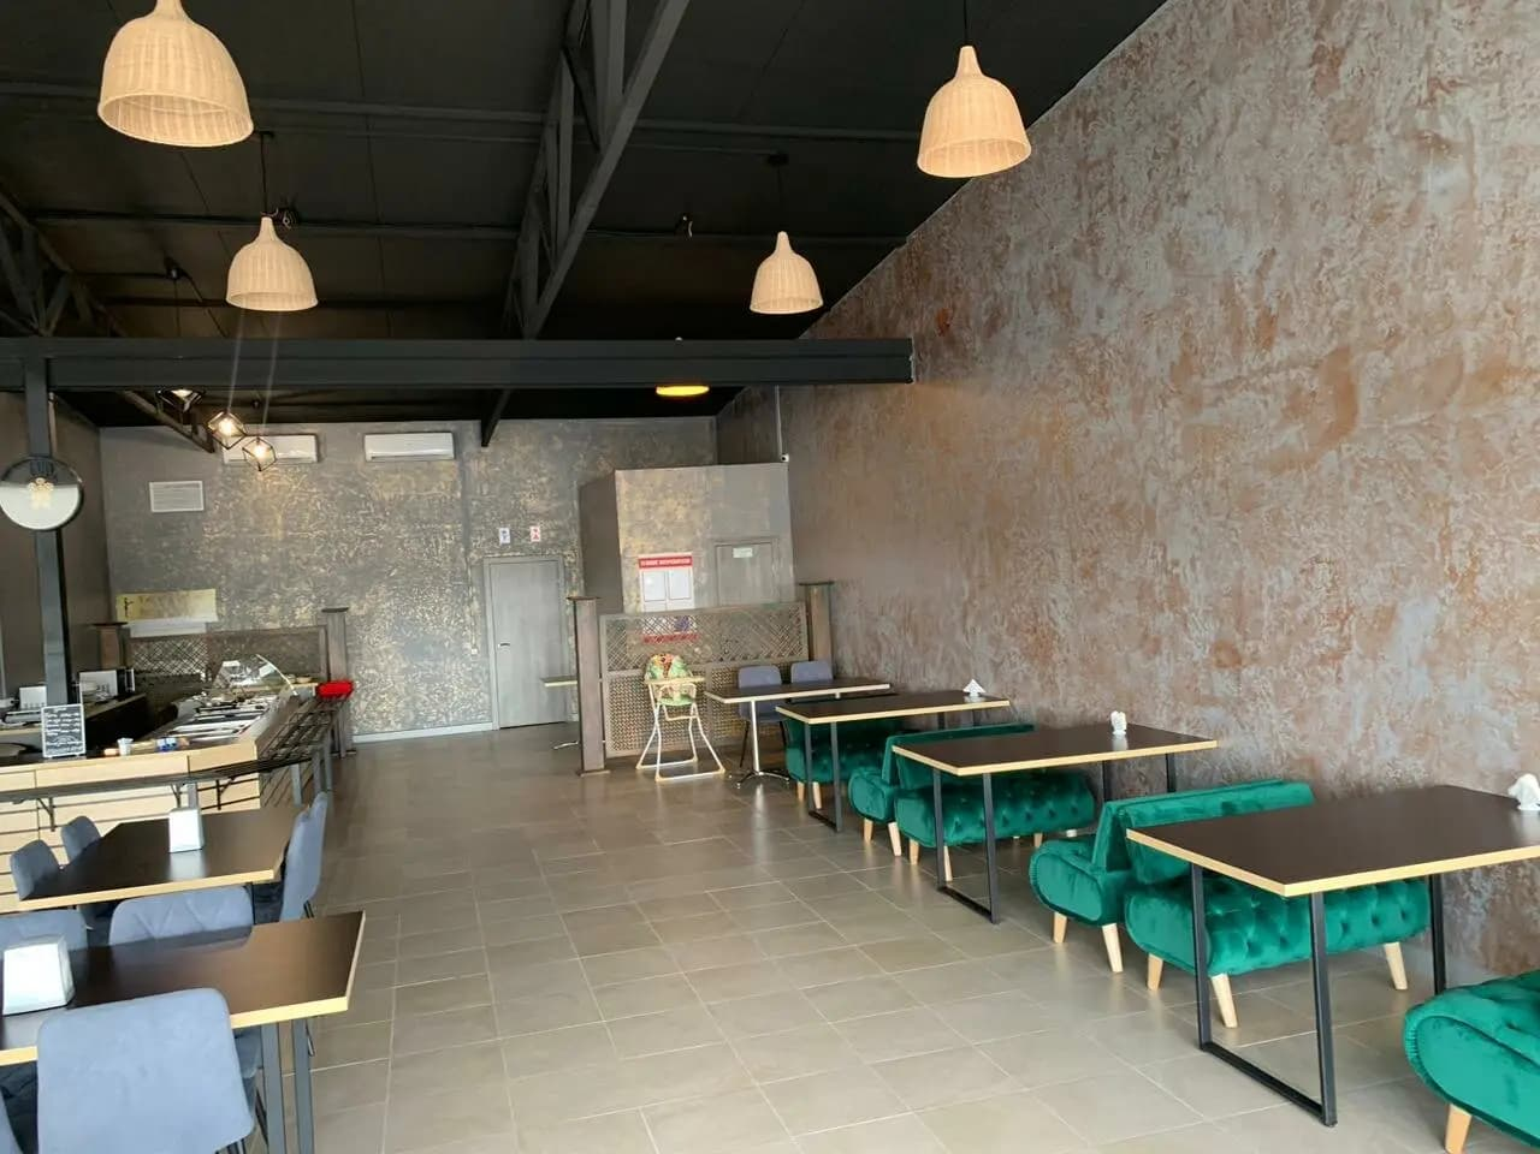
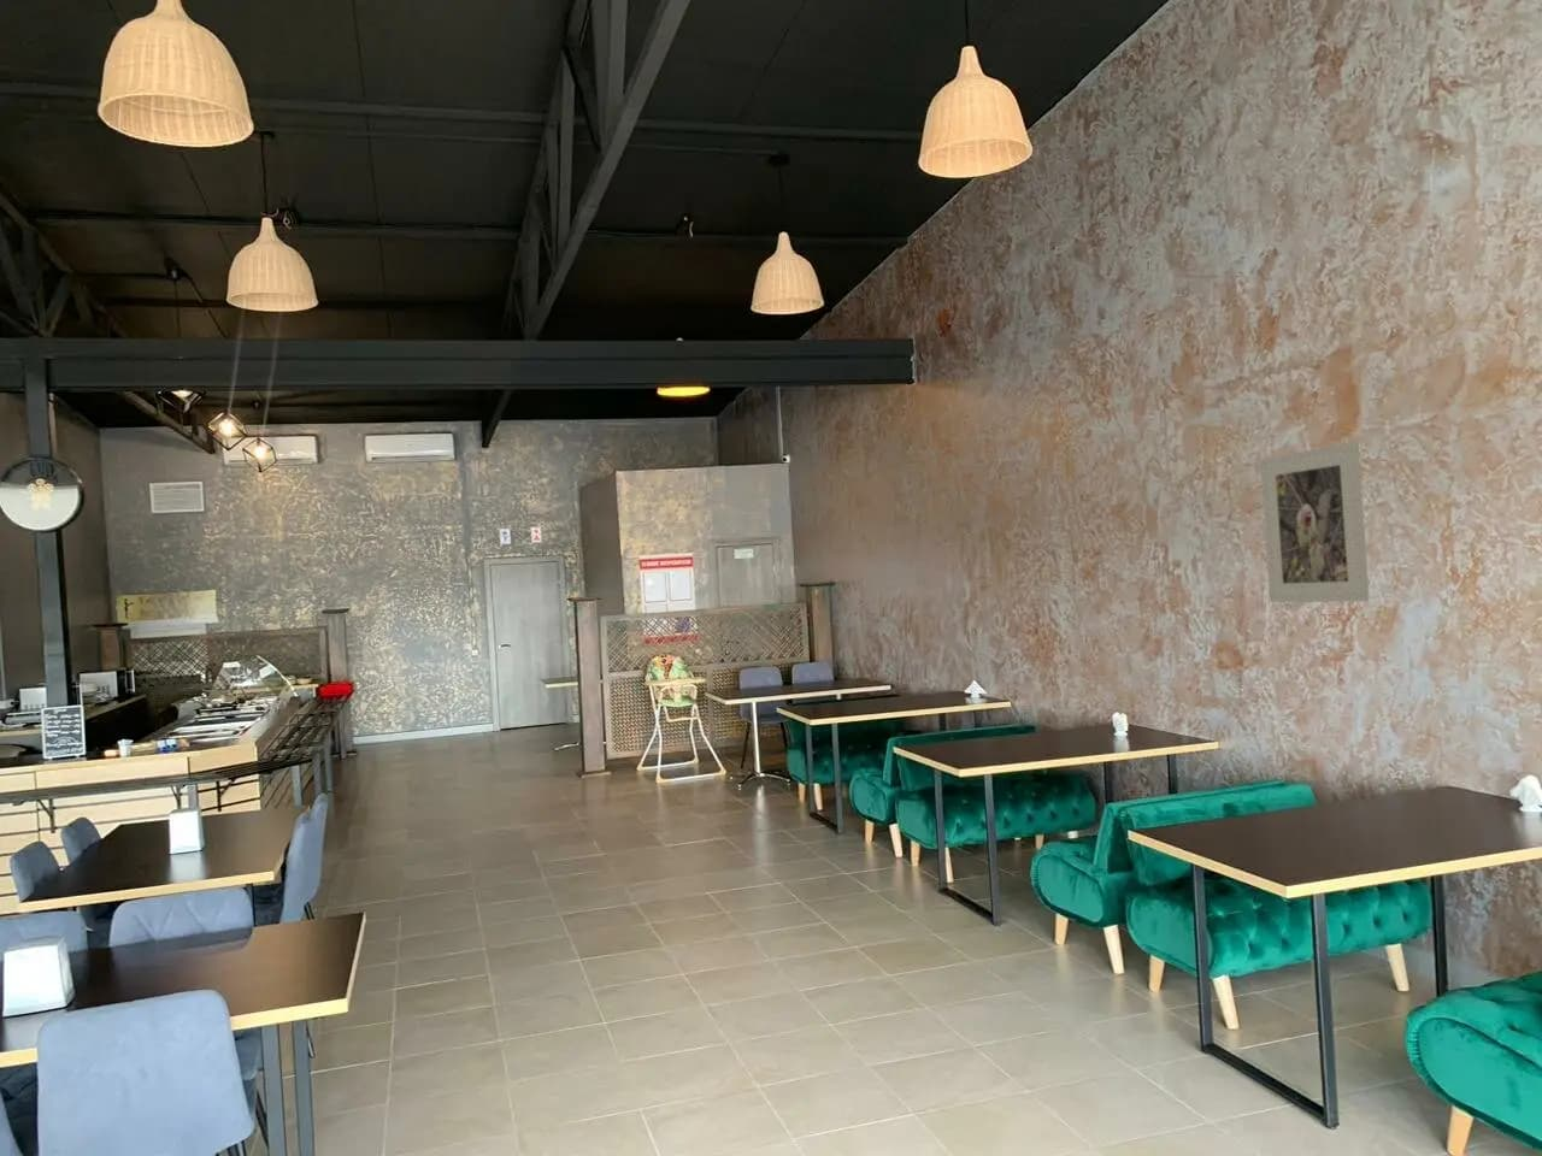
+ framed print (1311, 526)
